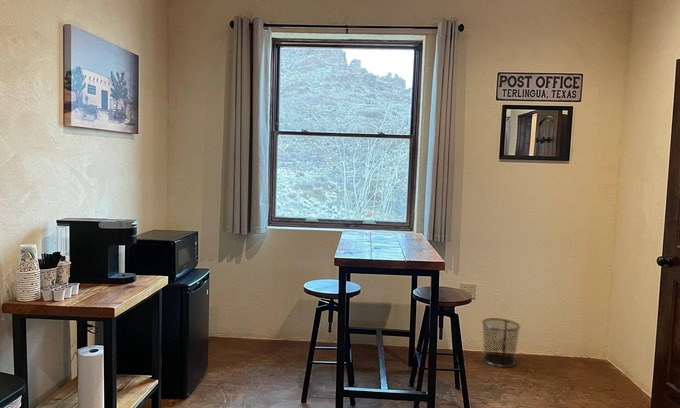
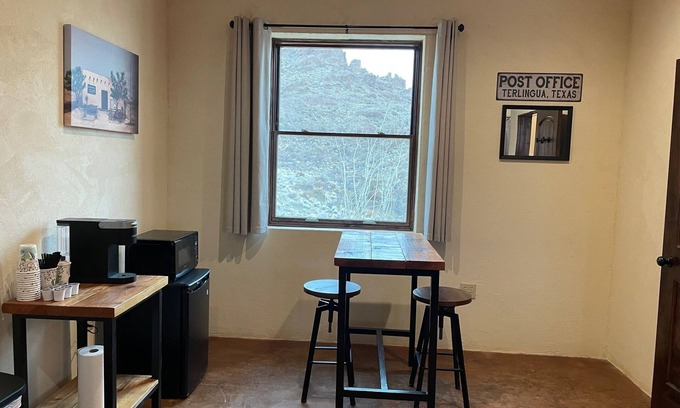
- waste bin (500, 342)
